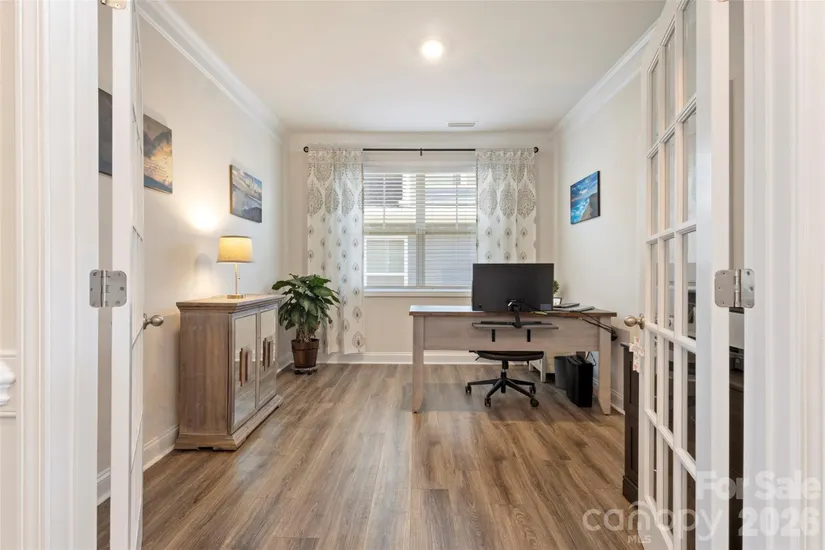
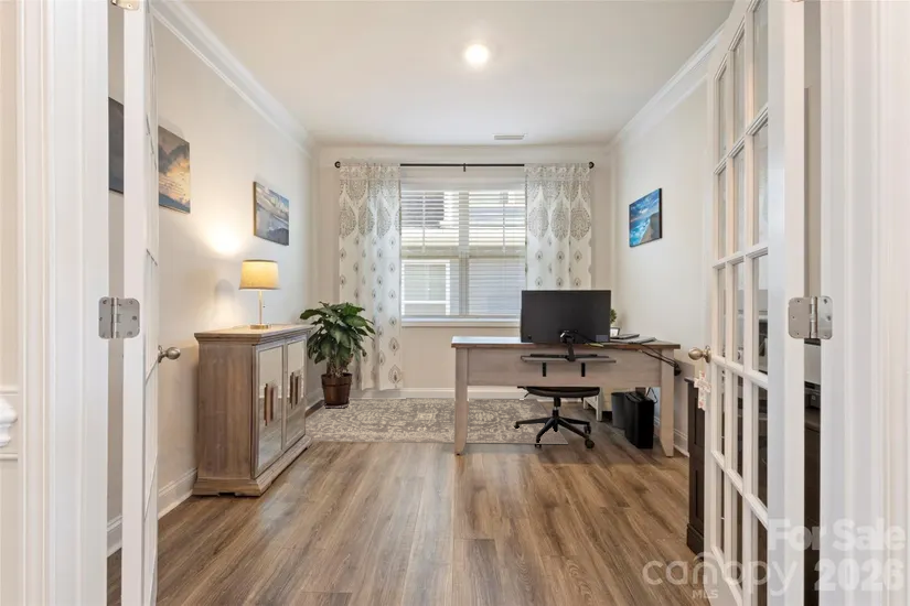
+ rug (428, 415)
